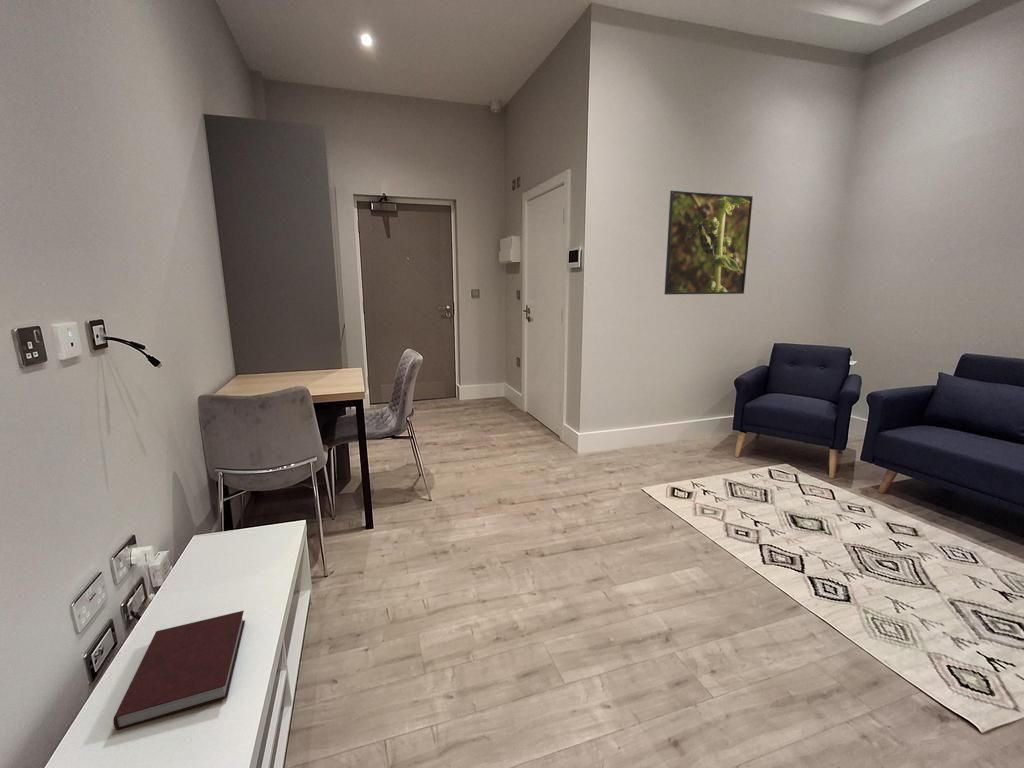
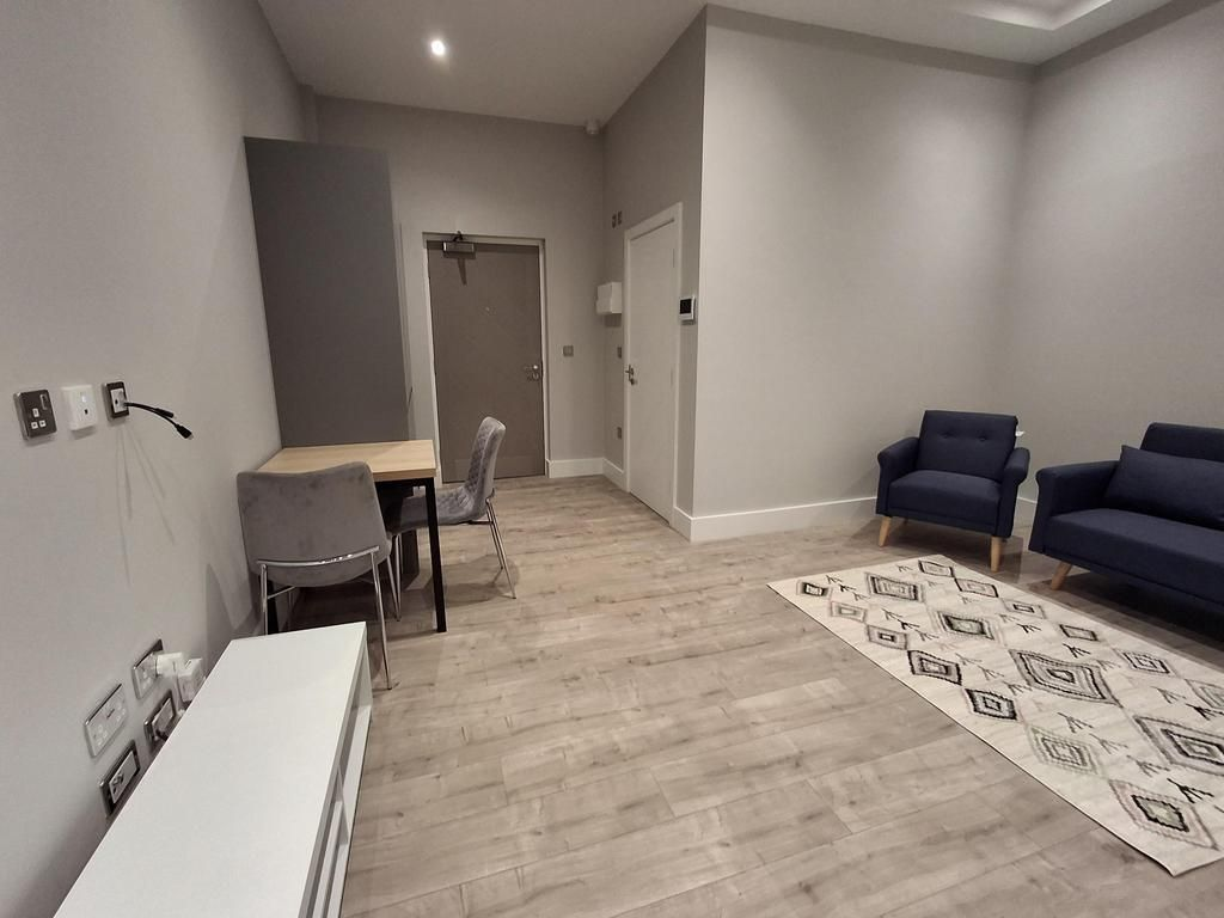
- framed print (709, 244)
- notebook (188, 662)
